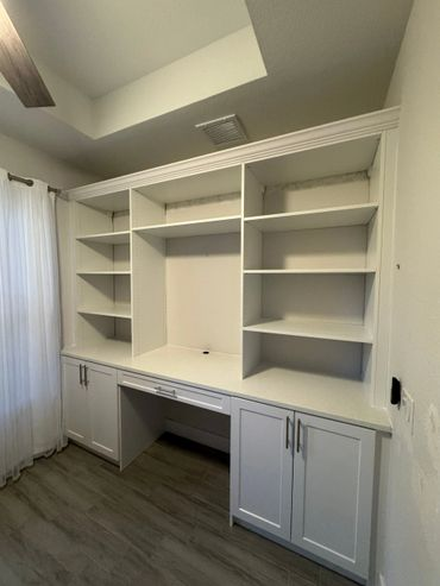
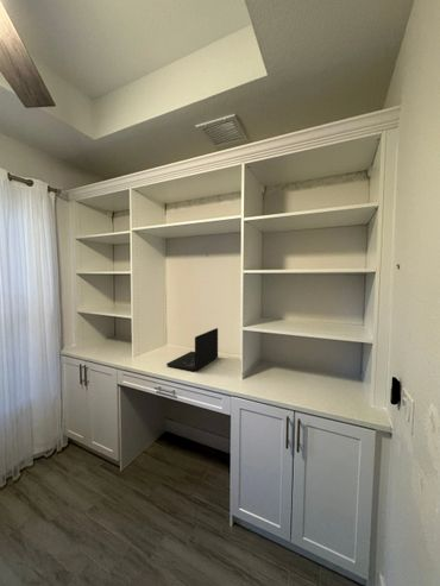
+ laptop (195, 346)
